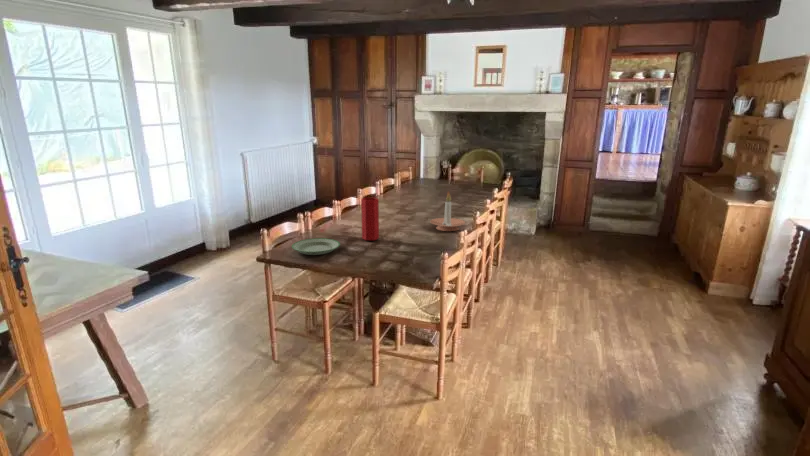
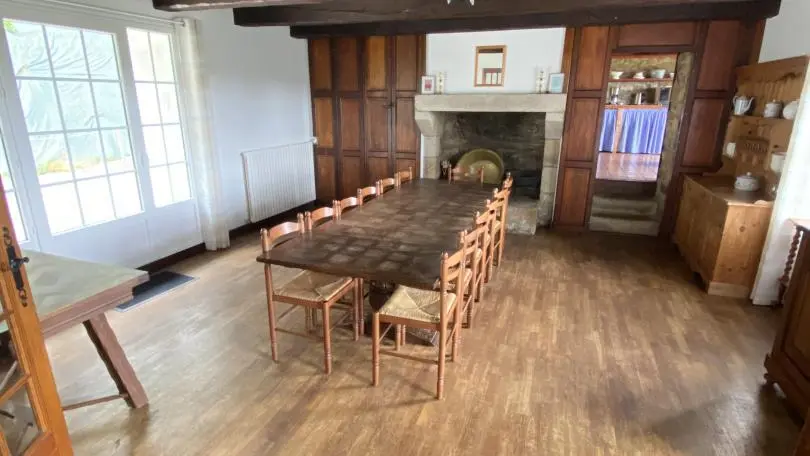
- vase (370, 219)
- candle holder (448, 209)
- plate (316, 247)
